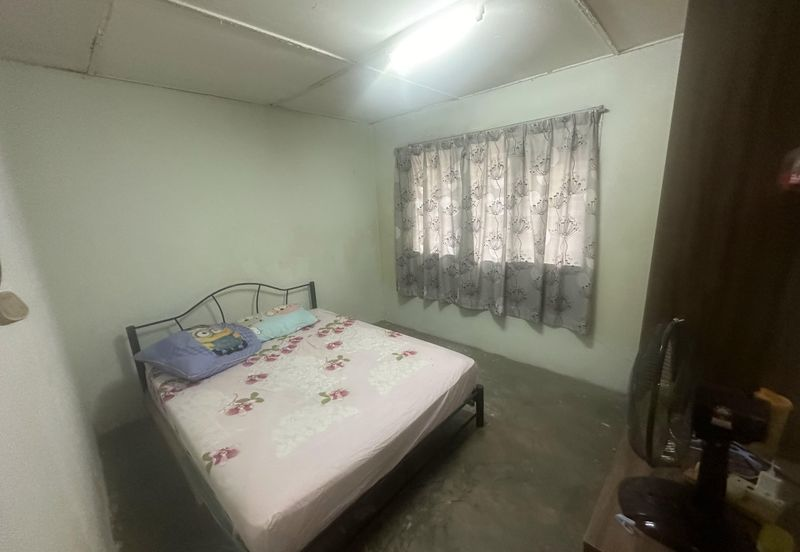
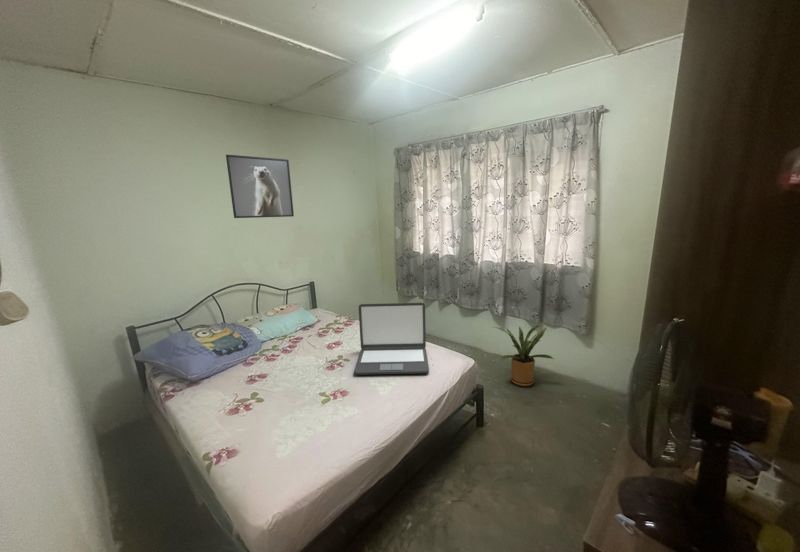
+ house plant (523, 350)
+ laptop (391, 336)
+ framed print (262, 187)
